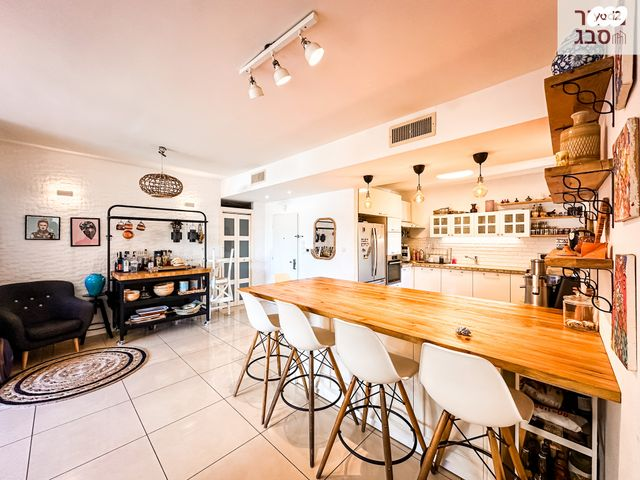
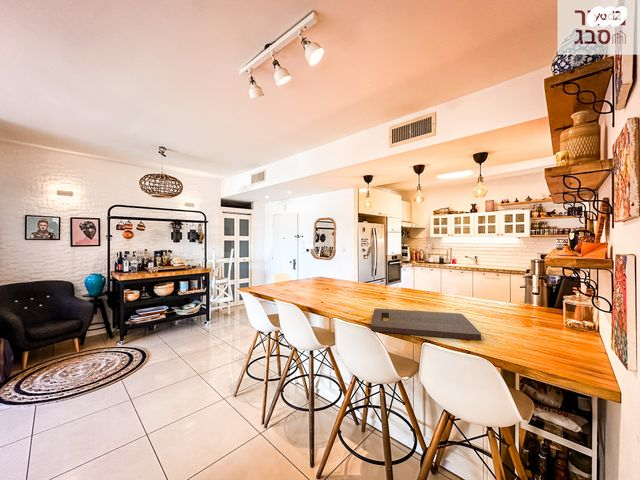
+ cutting board (419, 321)
